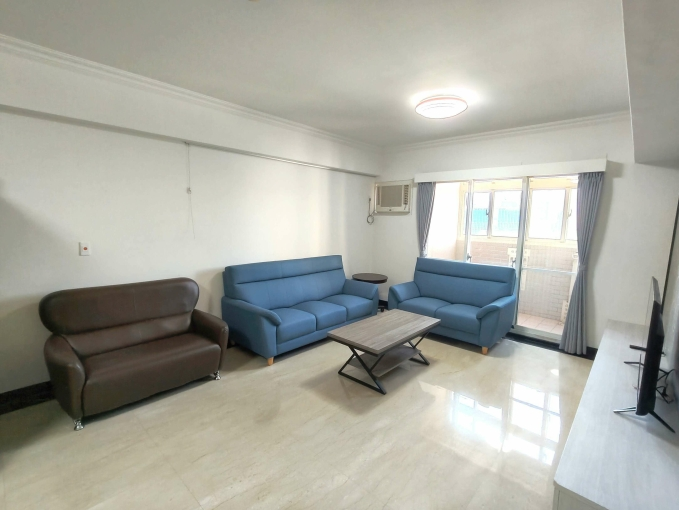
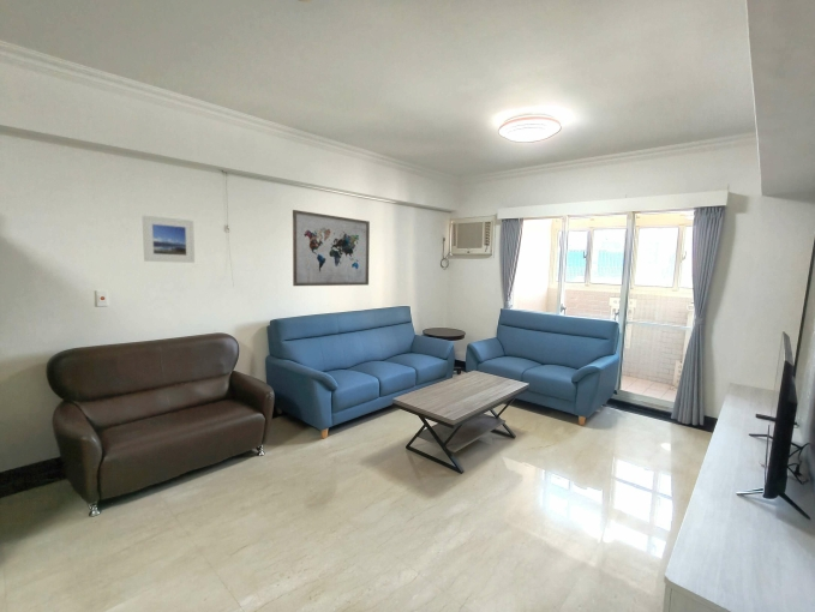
+ wall art (334, 251)
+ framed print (169, 240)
